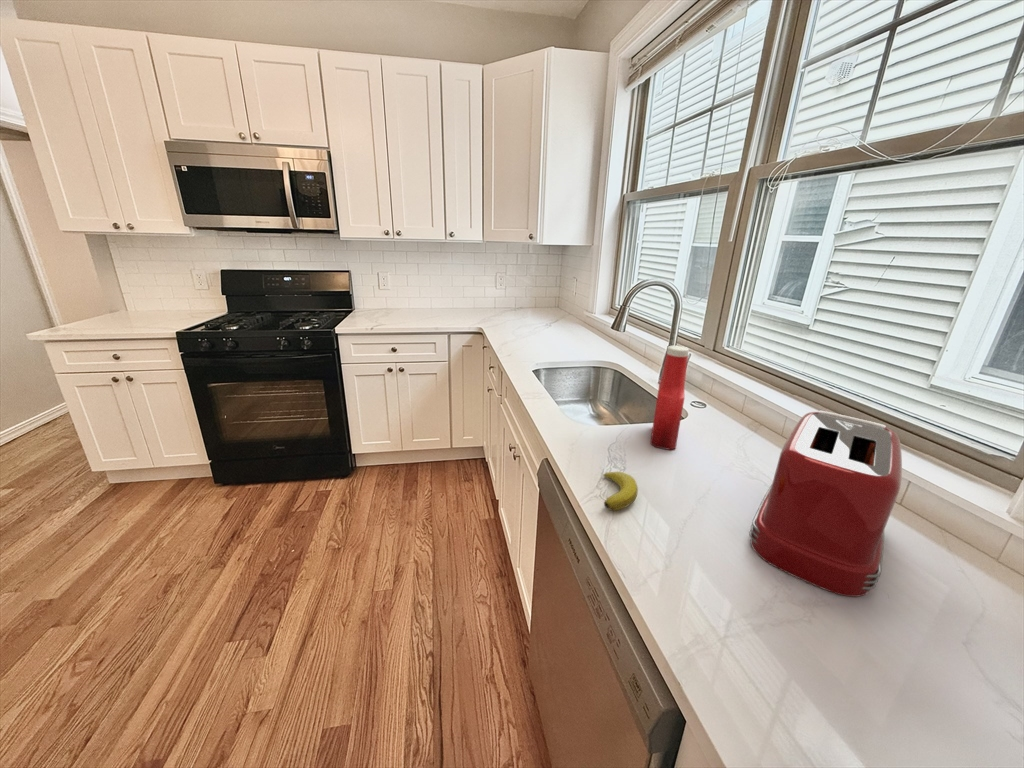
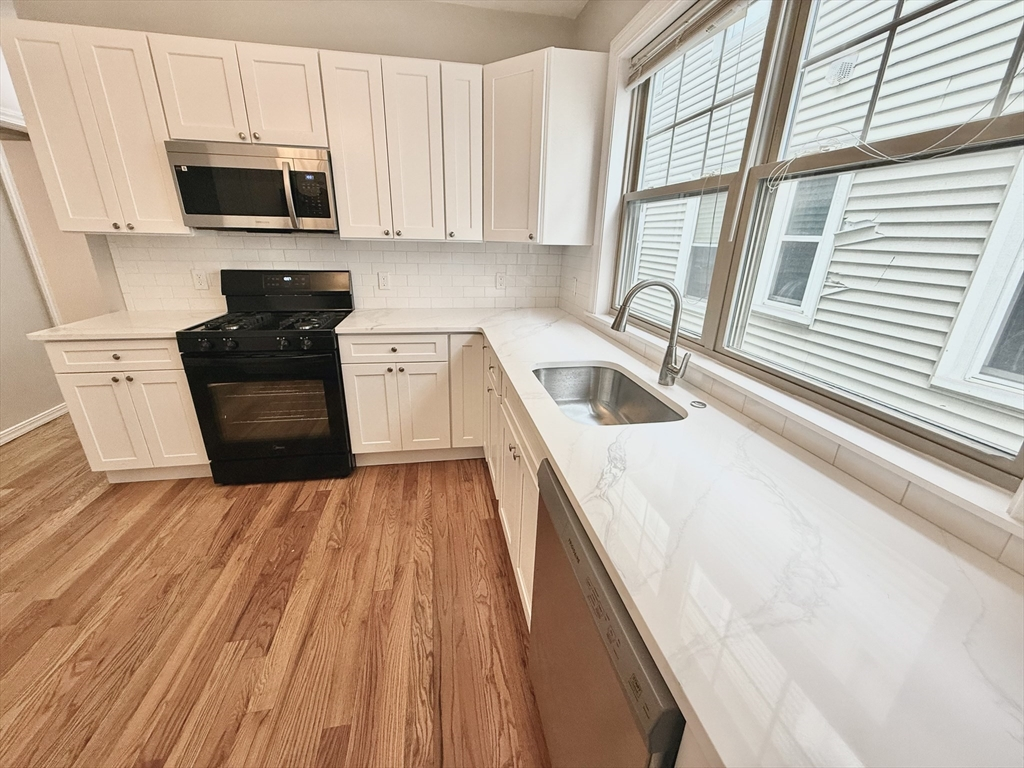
- toaster (828, 488)
- soap bottle (670, 394)
- banana (620, 487)
